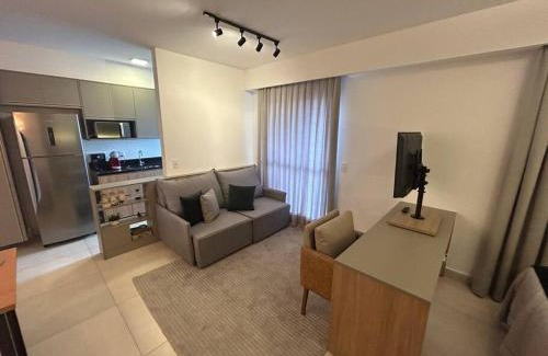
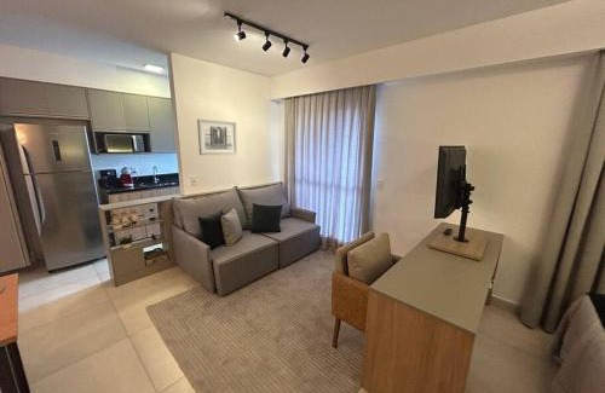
+ wall art (218, 138)
